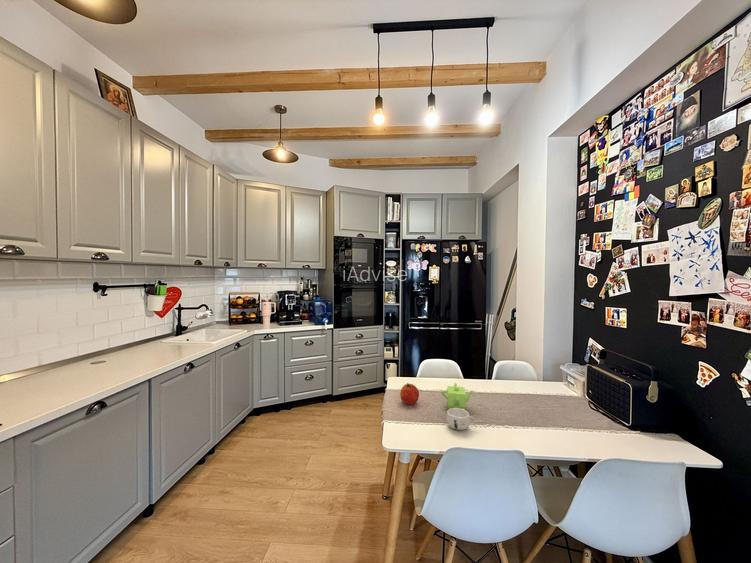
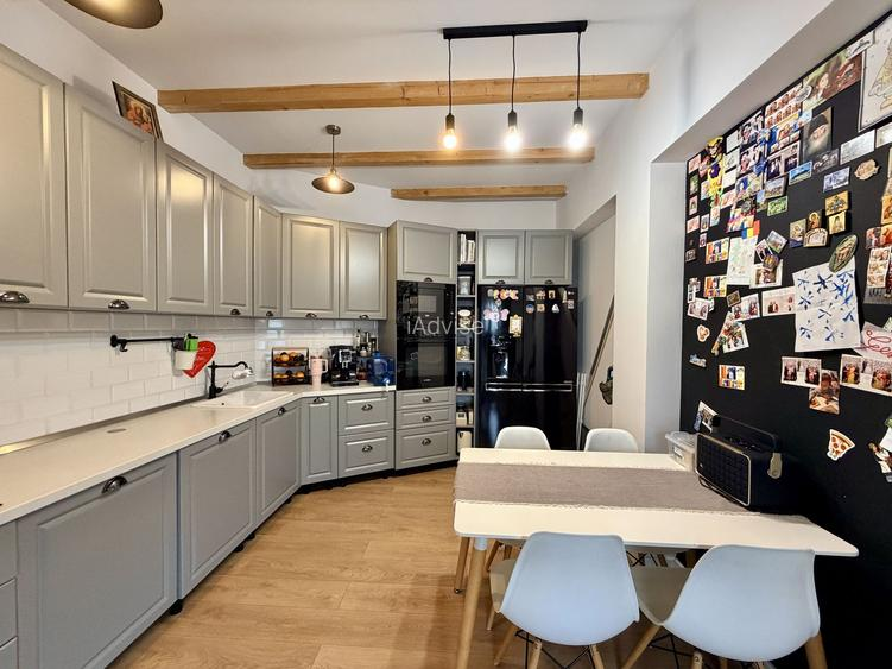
- teapot (457, 397)
- apple (409, 393)
- mug (460, 419)
